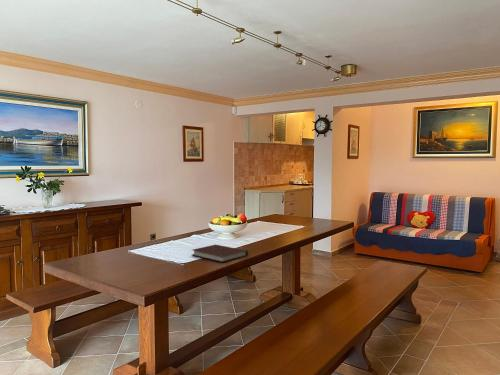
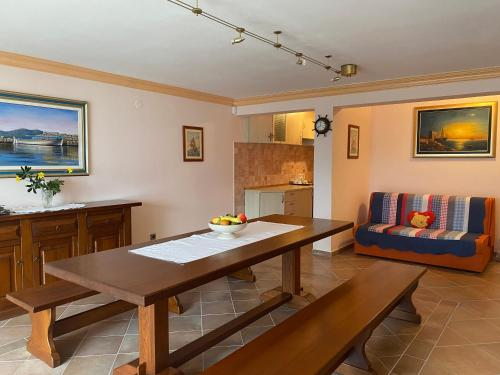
- notebook (219, 252)
